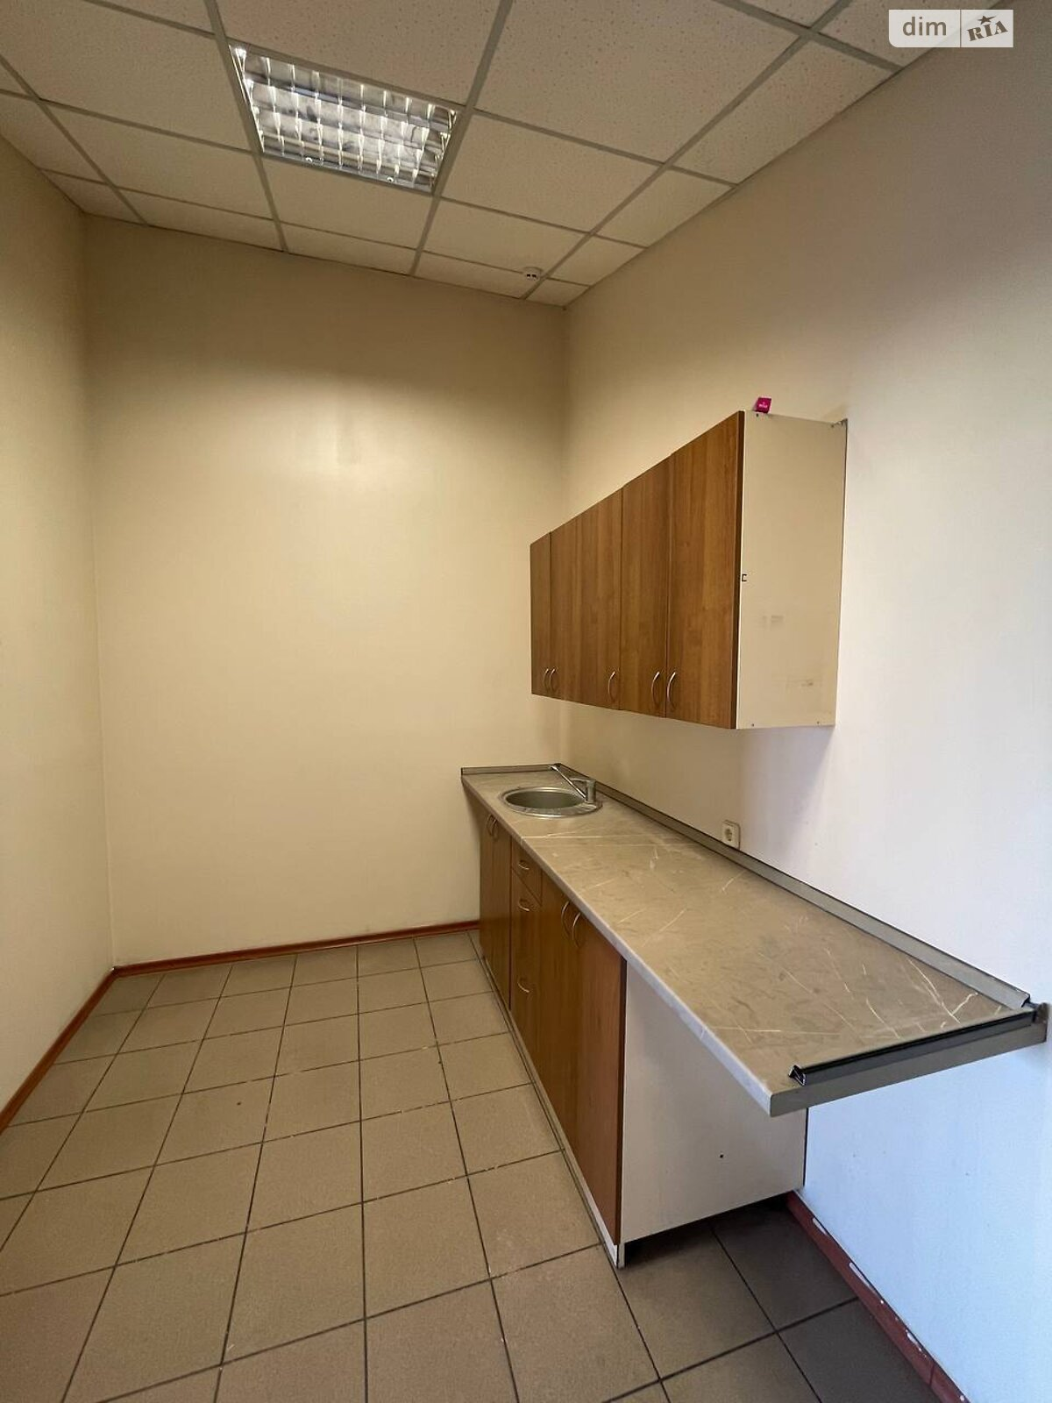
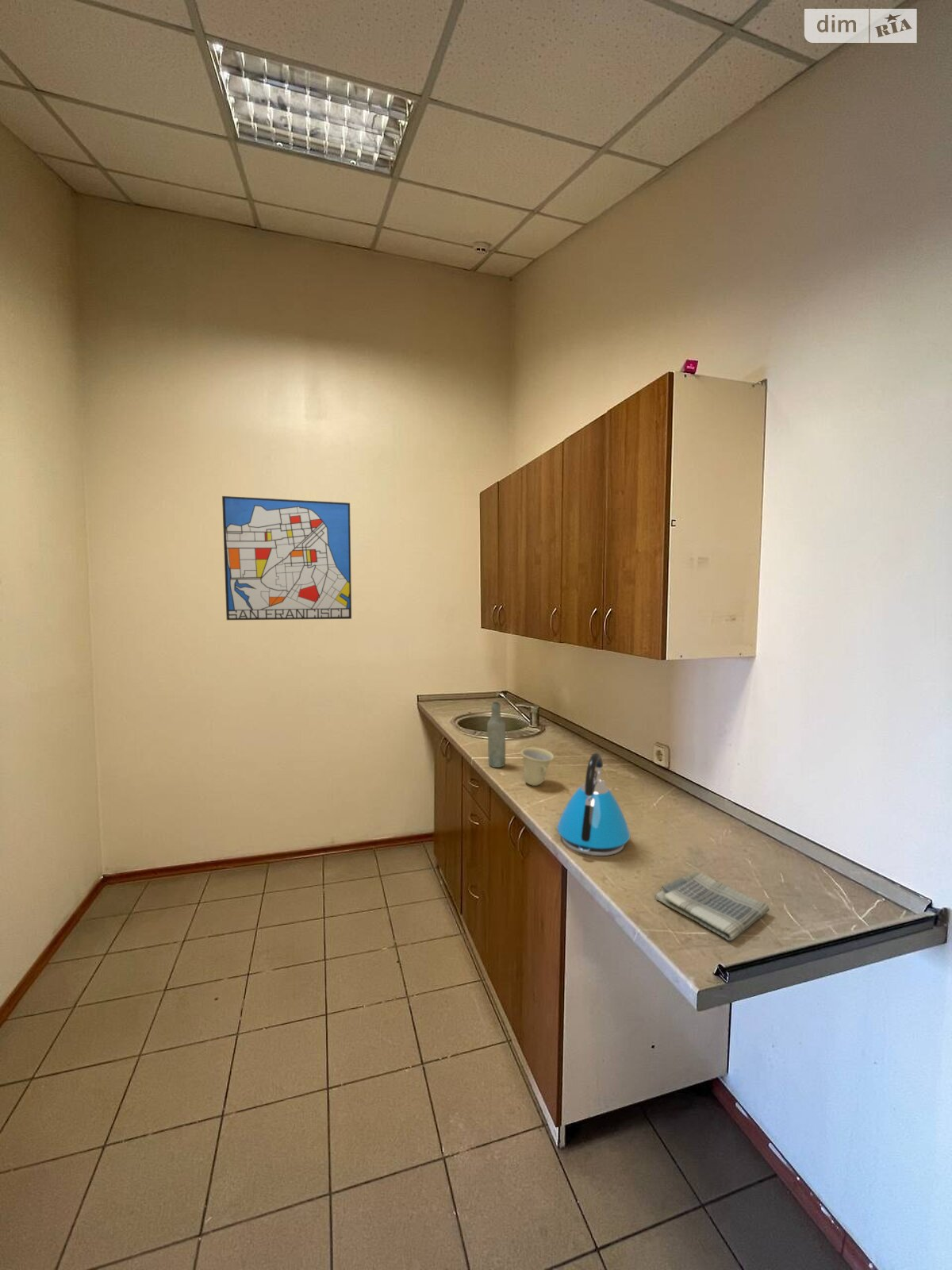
+ cup (536, 768)
+ bottle (497, 733)
+ dish towel (711, 899)
+ wall art (290, 560)
+ kettle (593, 798)
